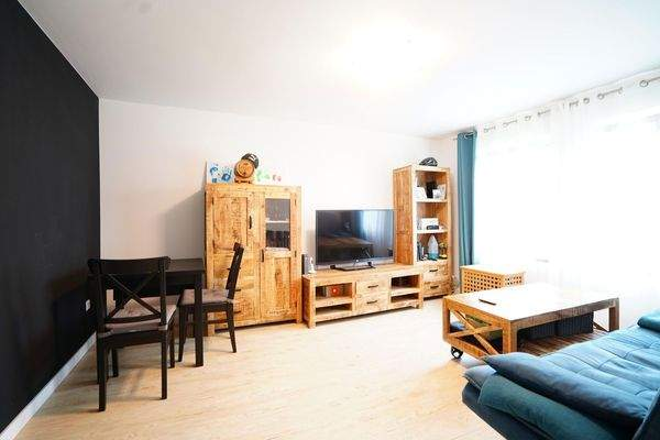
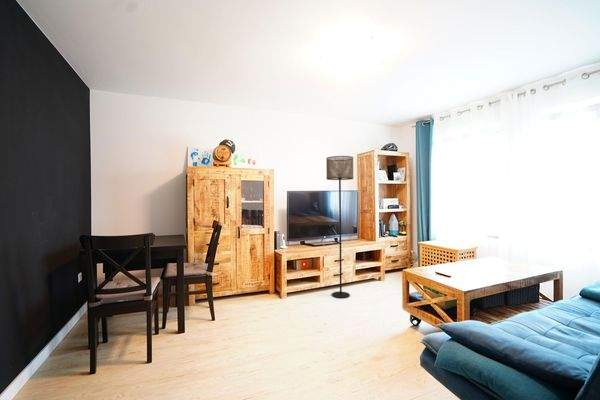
+ floor lamp (340, 226)
